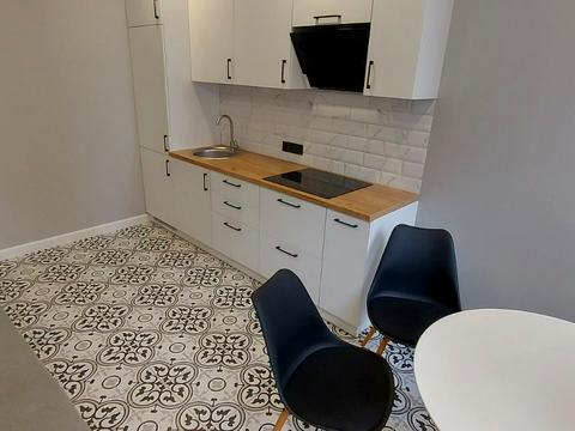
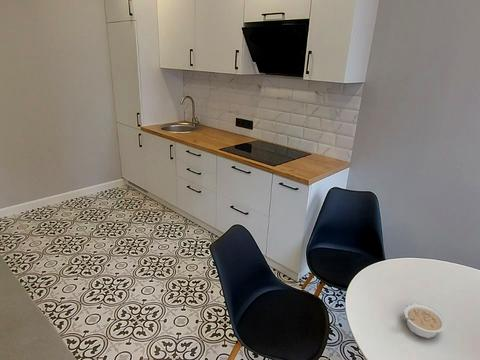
+ legume (422, 322)
